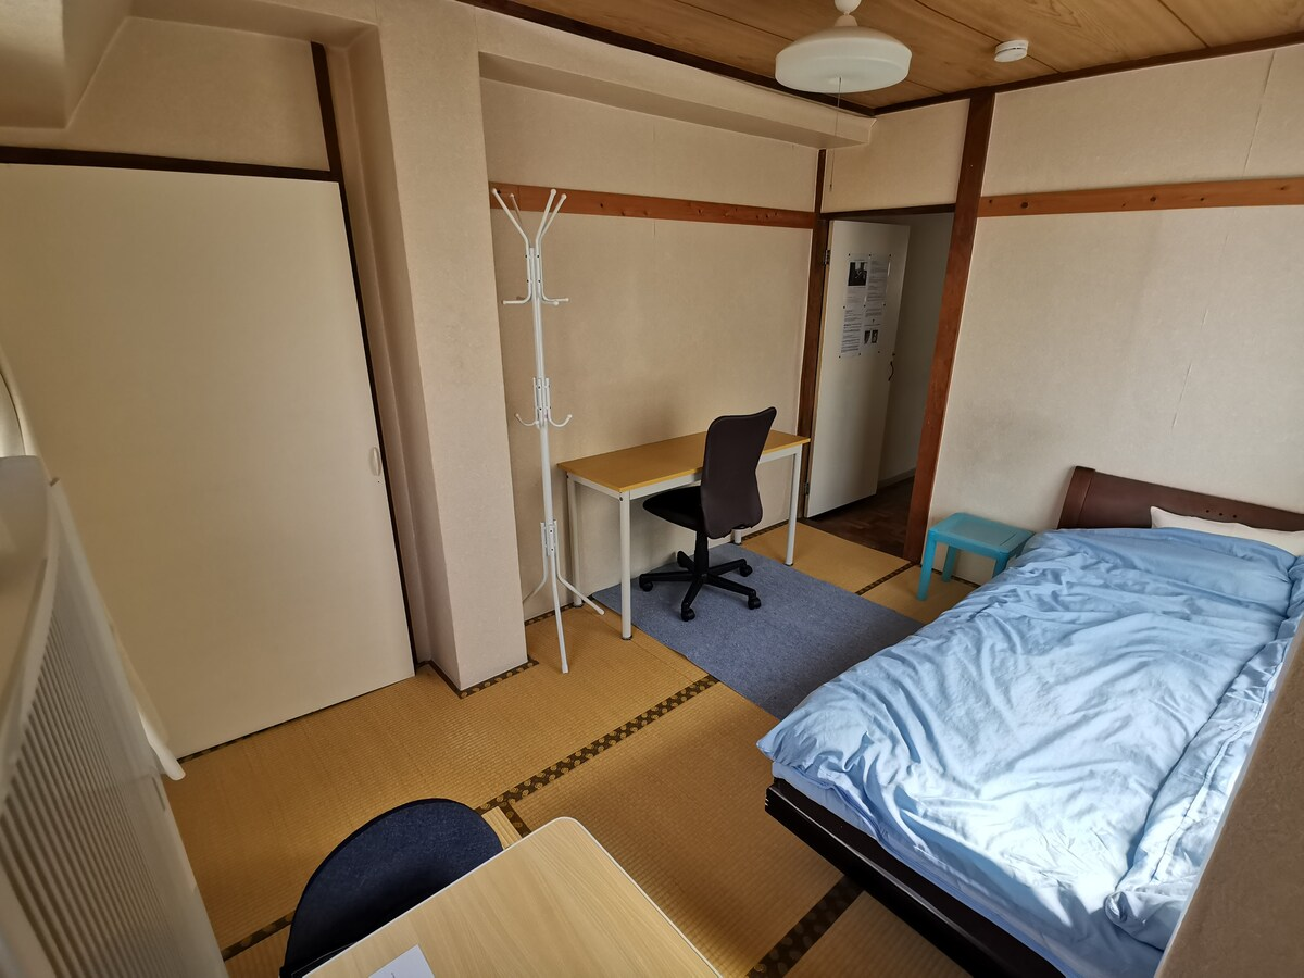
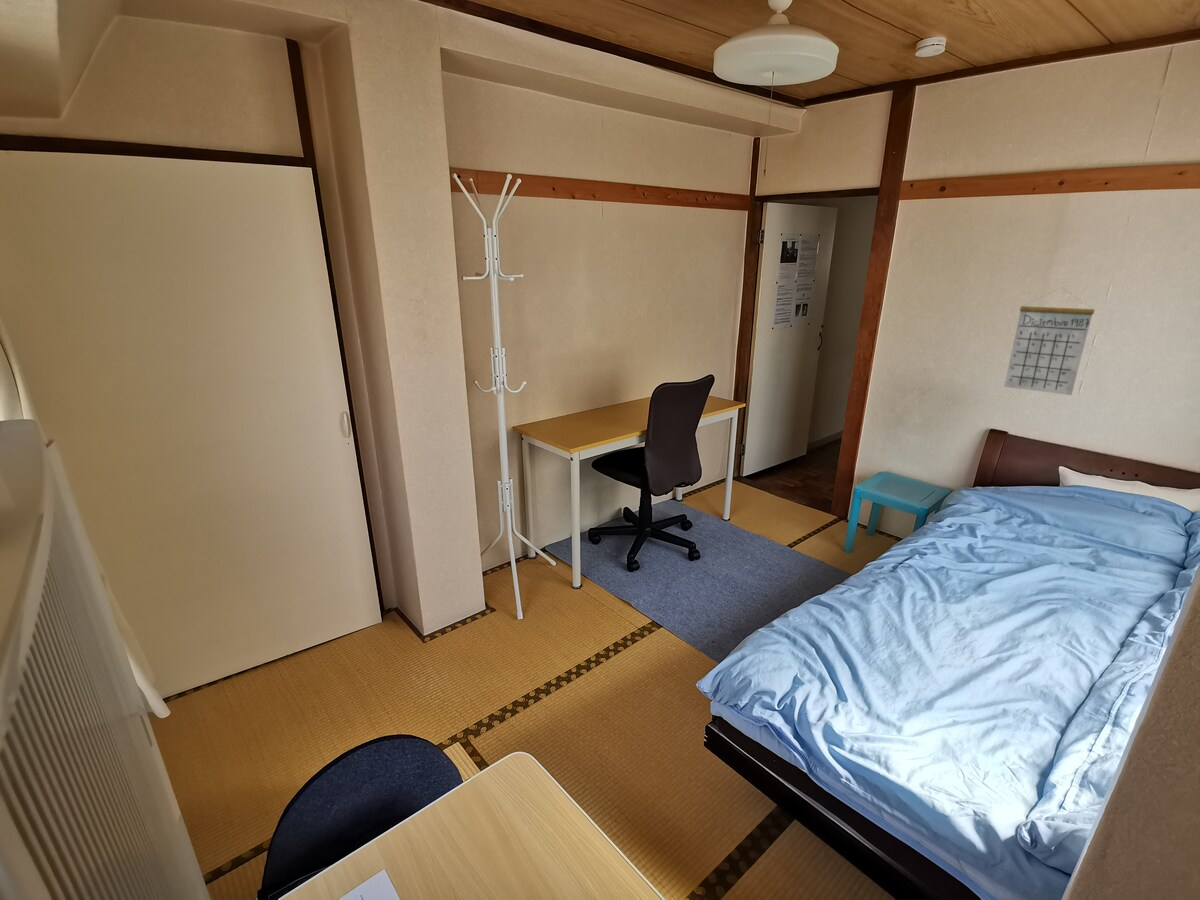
+ calendar (1048, 340)
